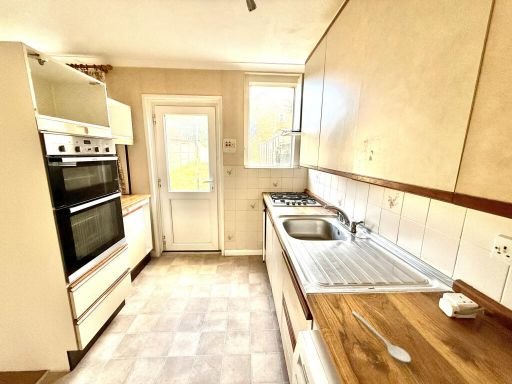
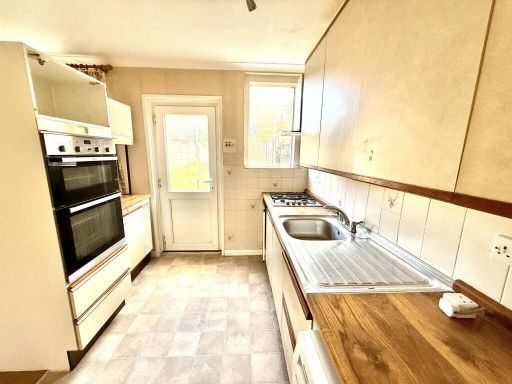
- stirrer (376, 333)
